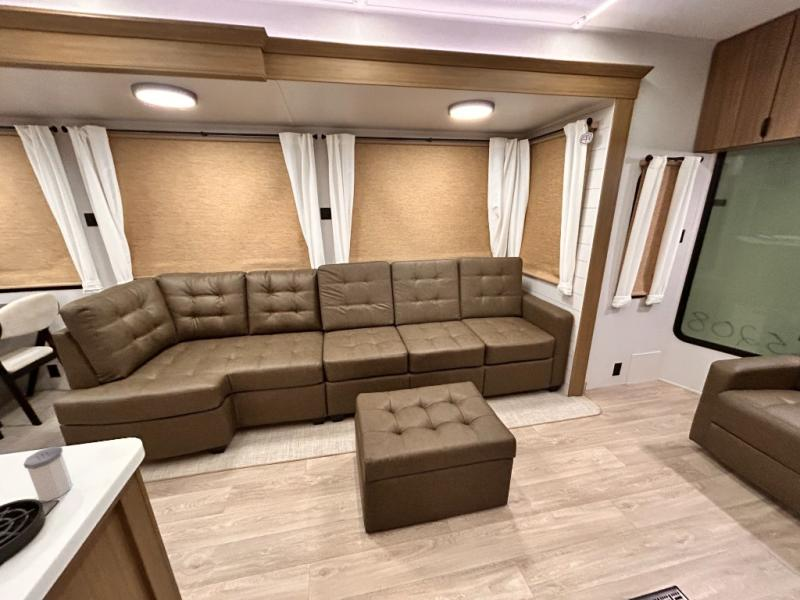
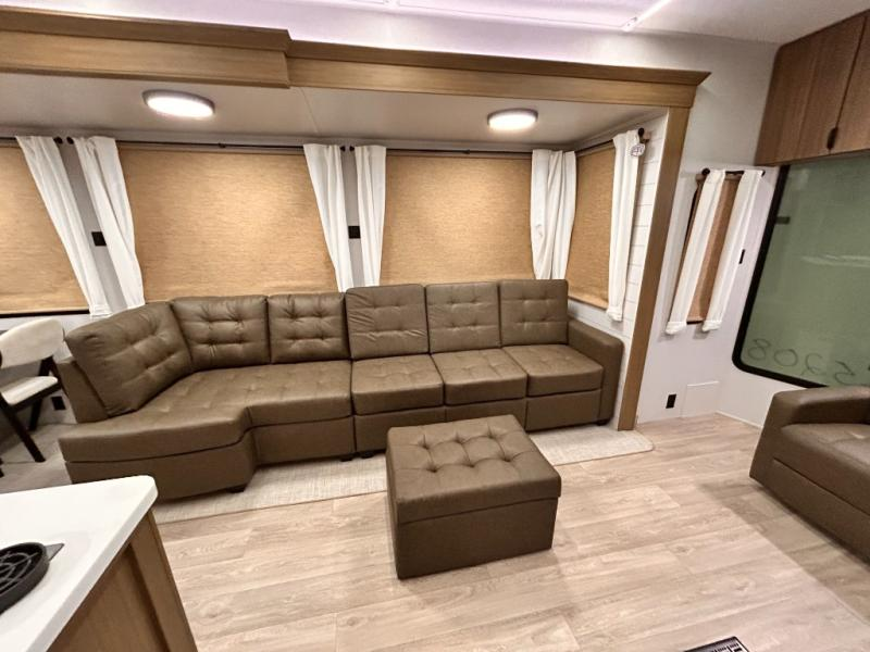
- salt shaker (49, 473)
